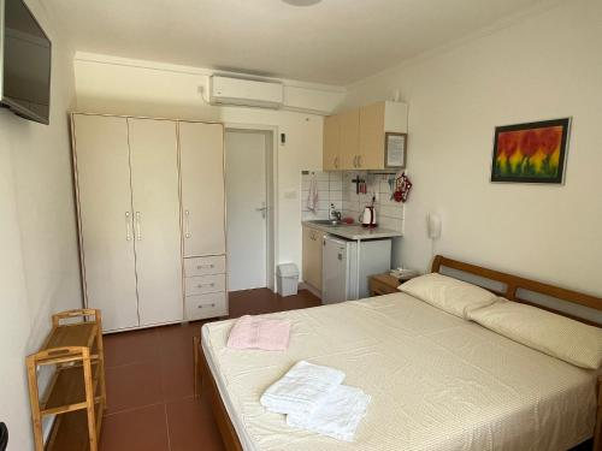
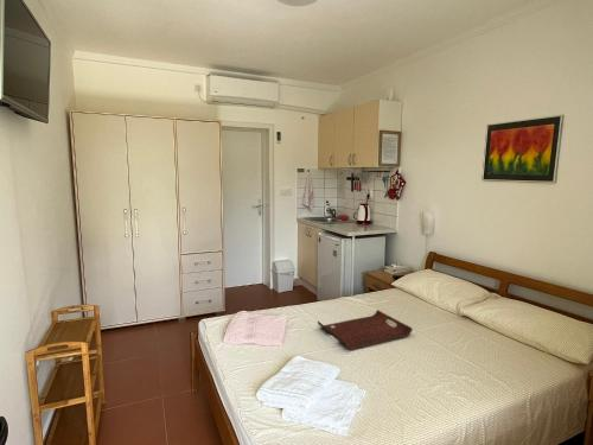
+ serving tray (363, 328)
